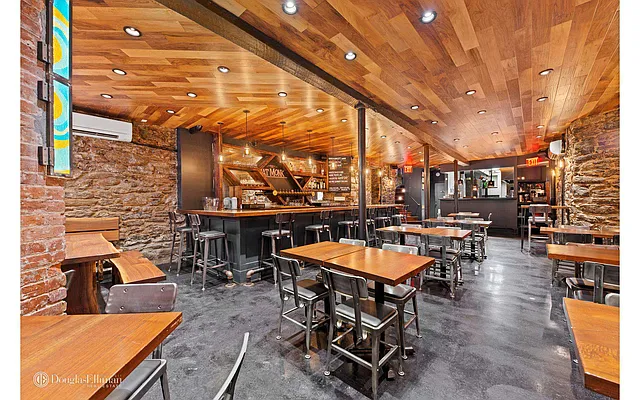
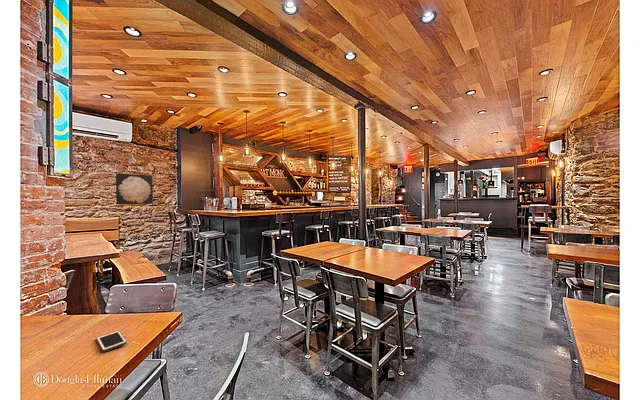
+ wall art (135, 189)
+ cell phone (111, 340)
